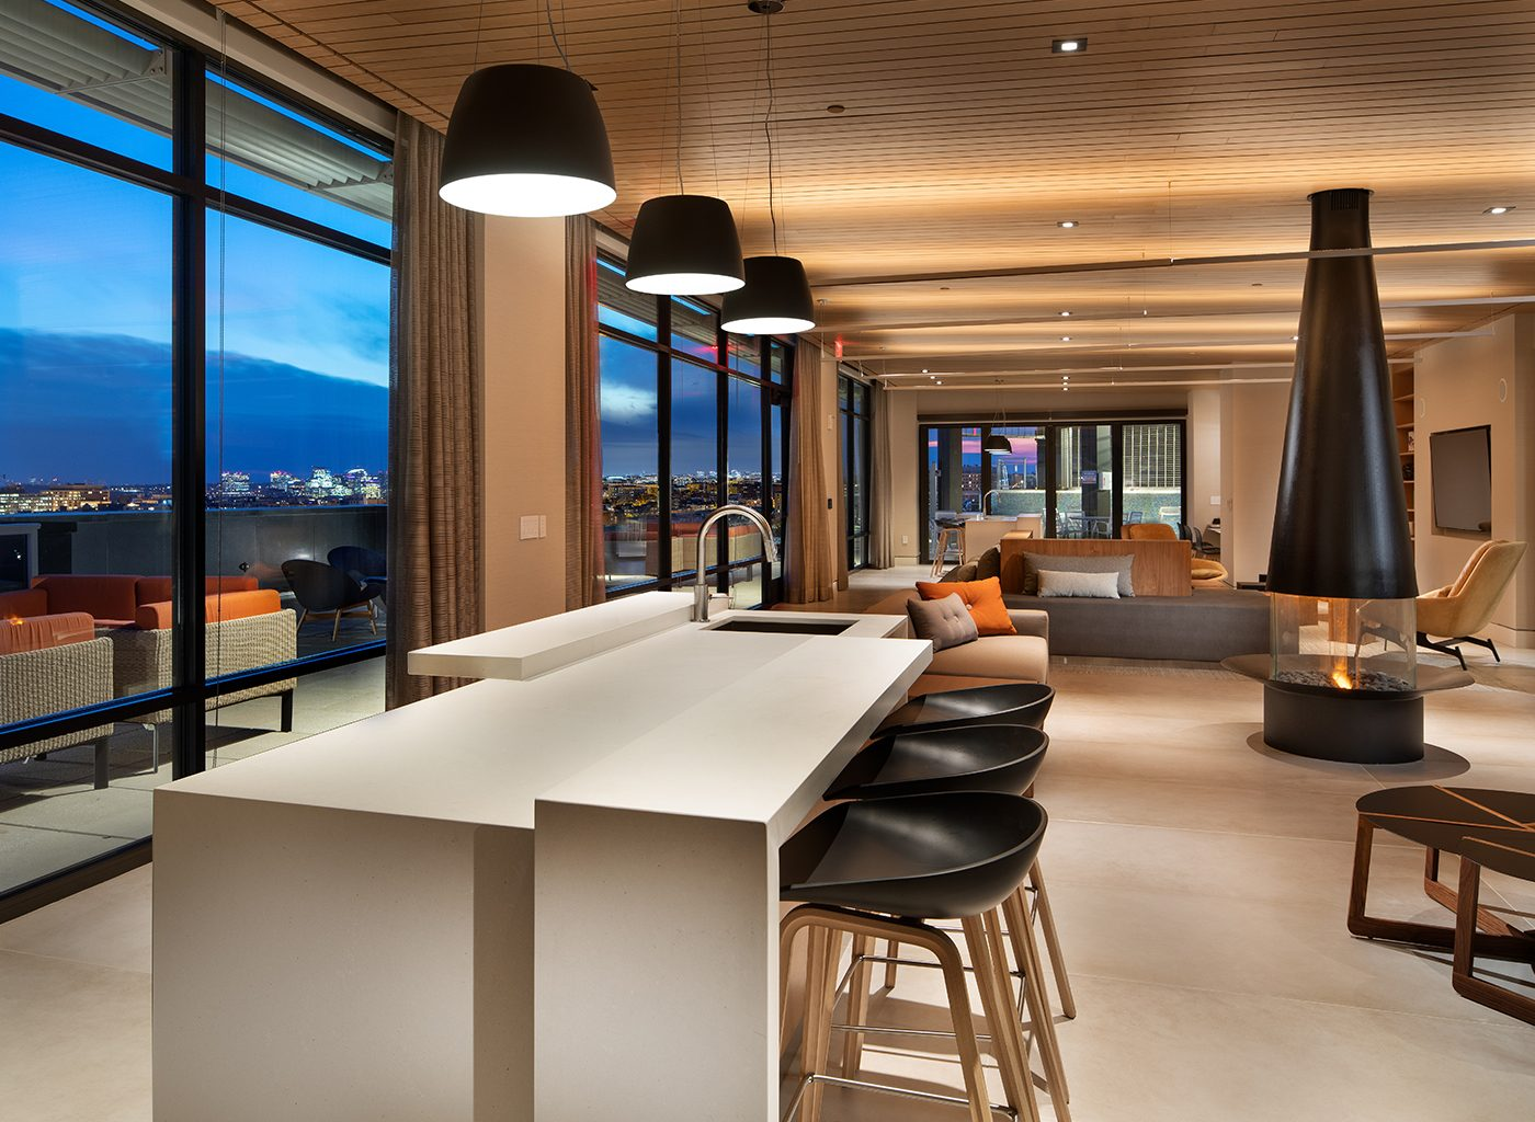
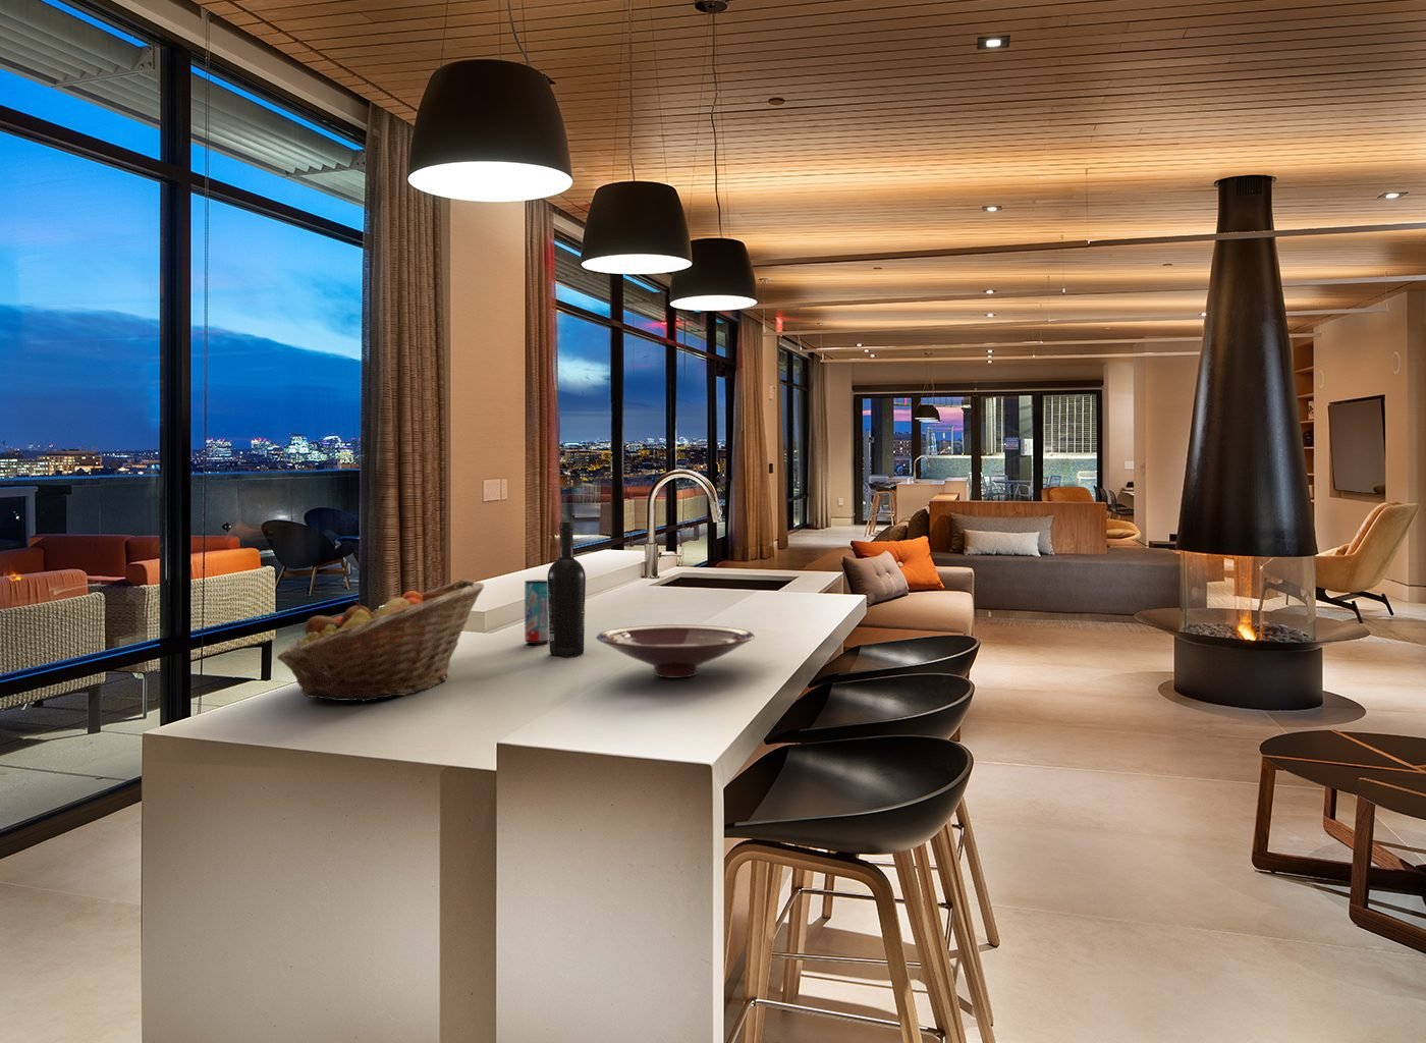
+ bowl (675, 654)
+ fruit basket (386, 633)
+ wine bottle (567, 588)
+ beverage can (537, 611)
